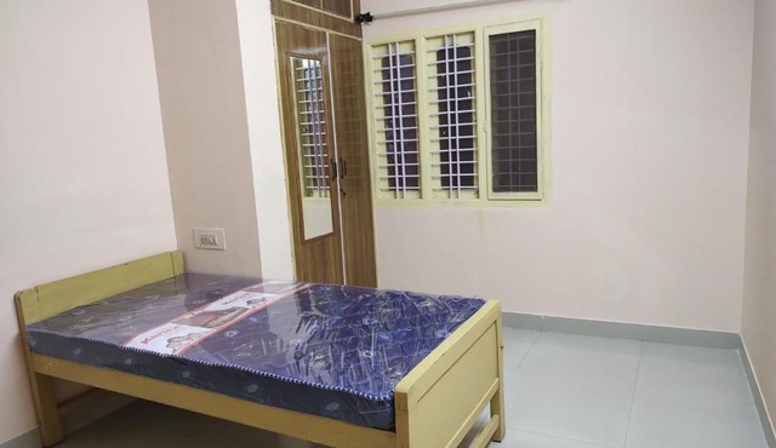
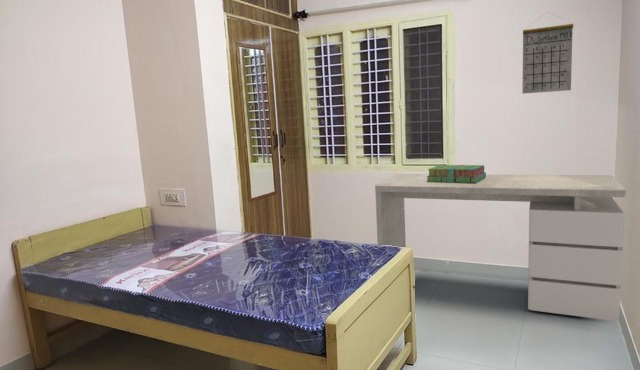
+ desk (489, 200)
+ stack of books (456, 173)
+ calendar (547, 52)
